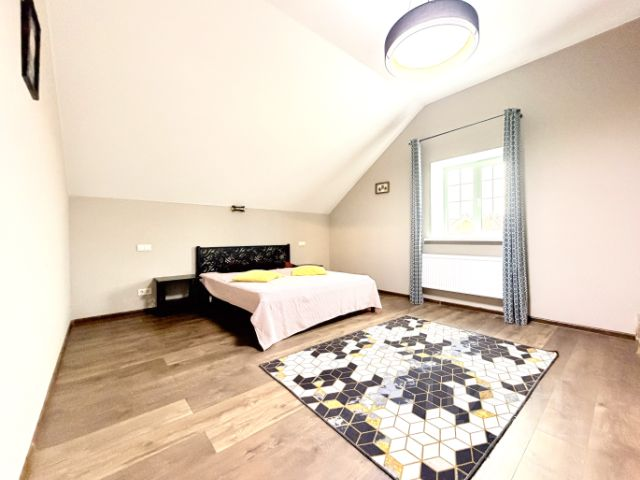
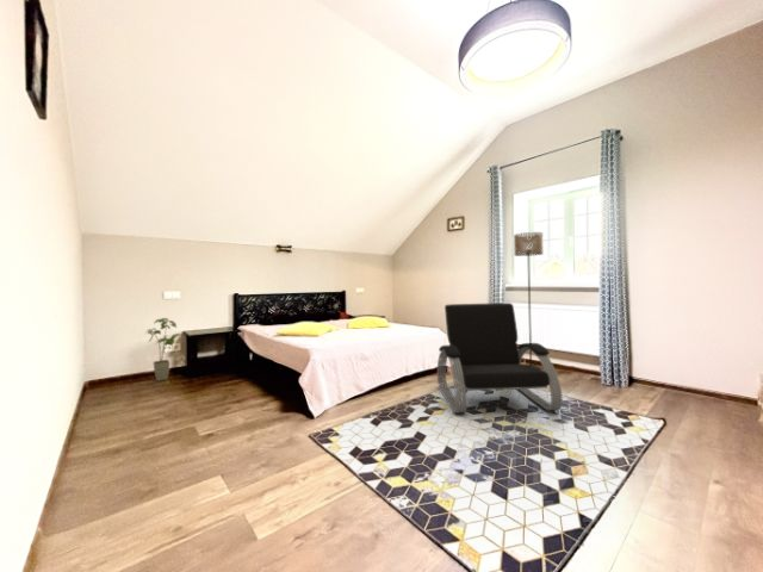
+ house plant (165, 348)
+ floor lamp (529, 300)
+ armchair (490, 352)
